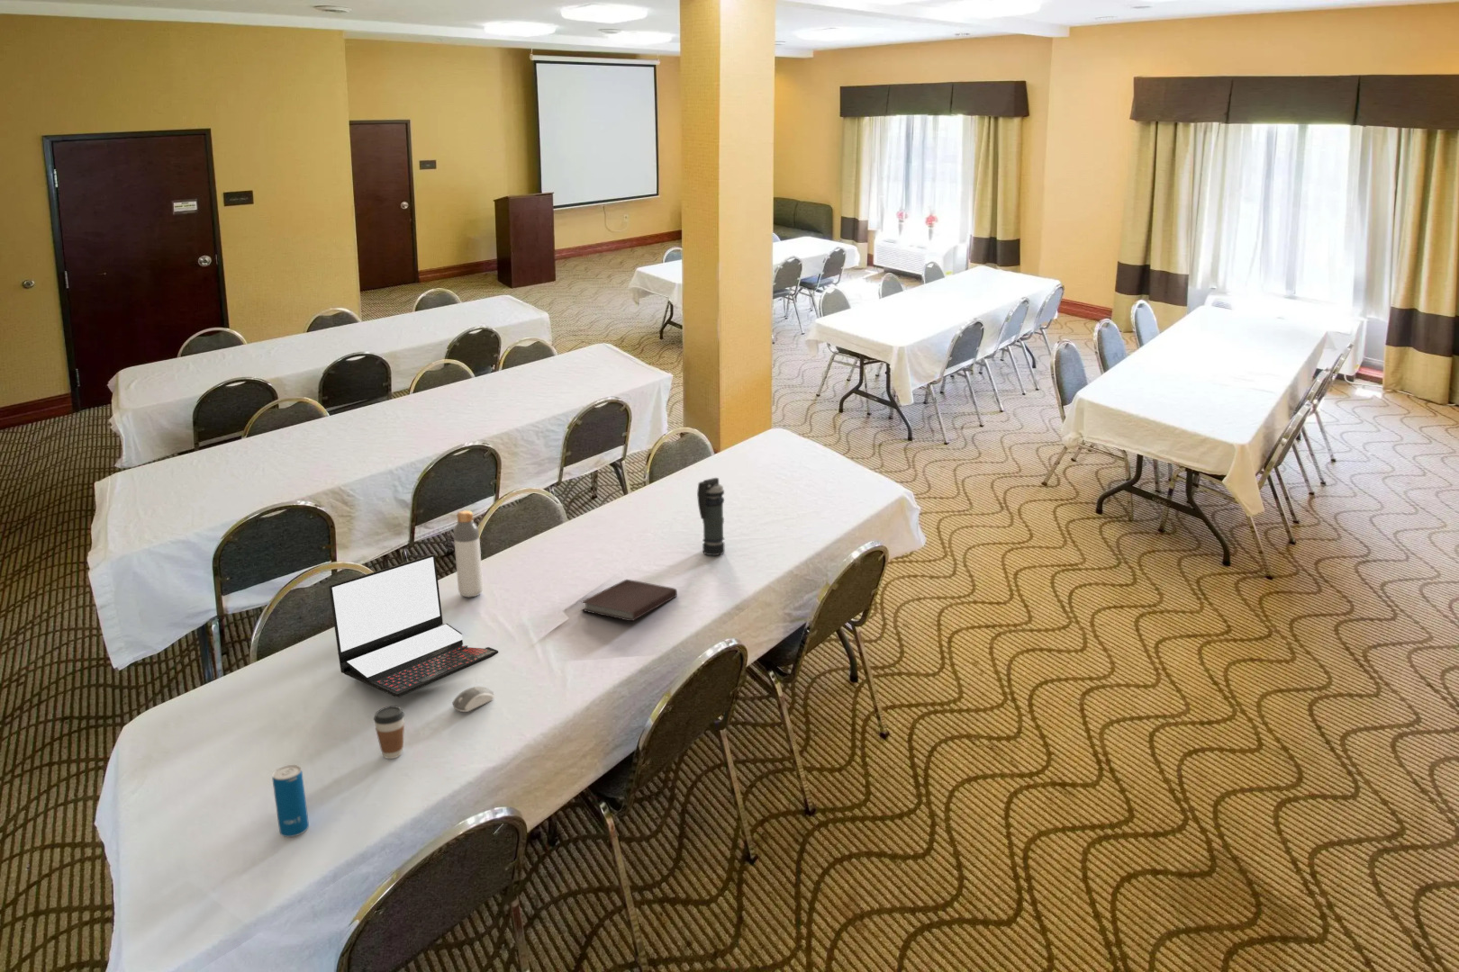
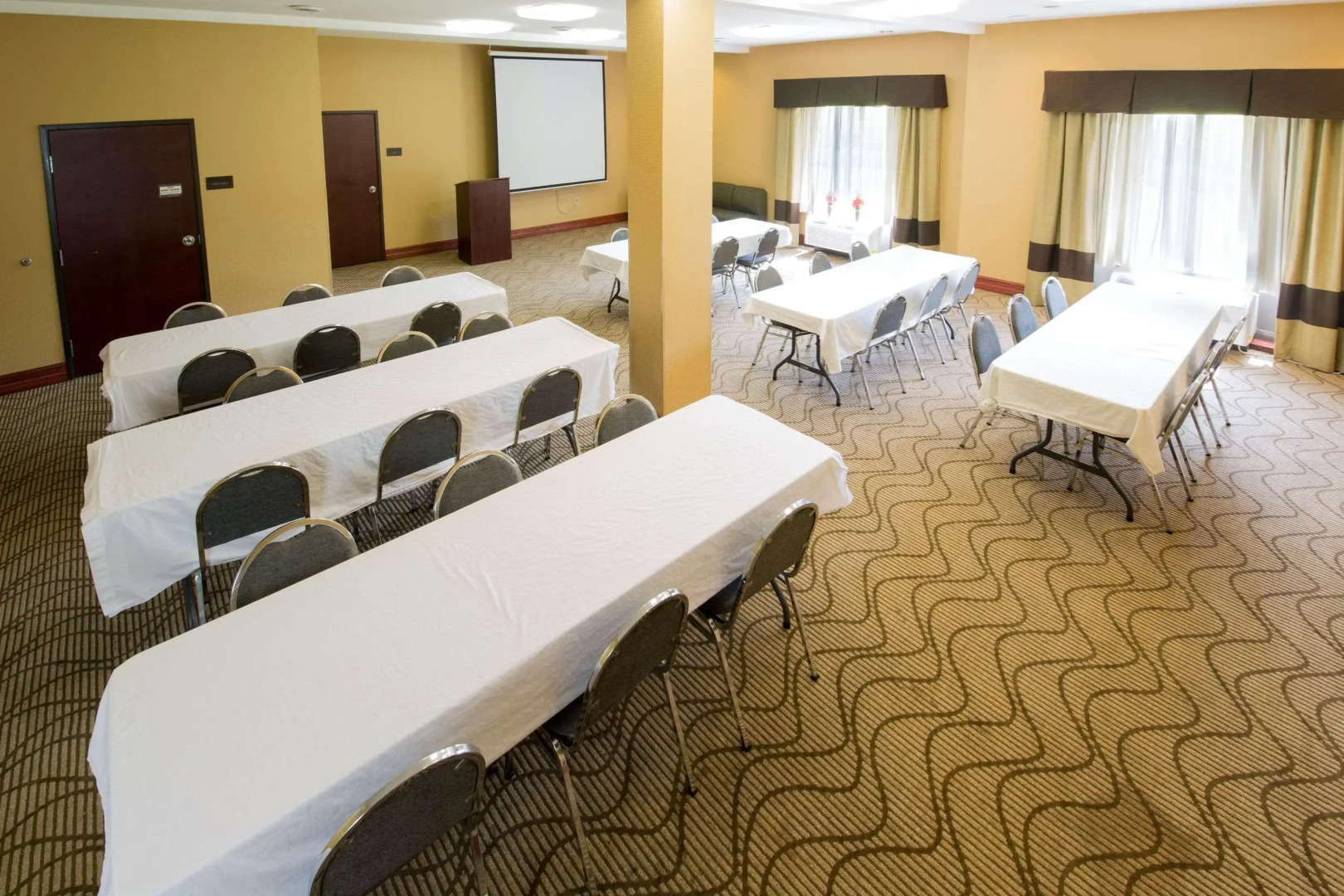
- bottle (468, 553)
- smoke grenade (710, 516)
- computer mouse (473, 694)
- laptop (416, 621)
- notebook (630, 600)
- coffee cup (390, 732)
- beverage can (290, 801)
